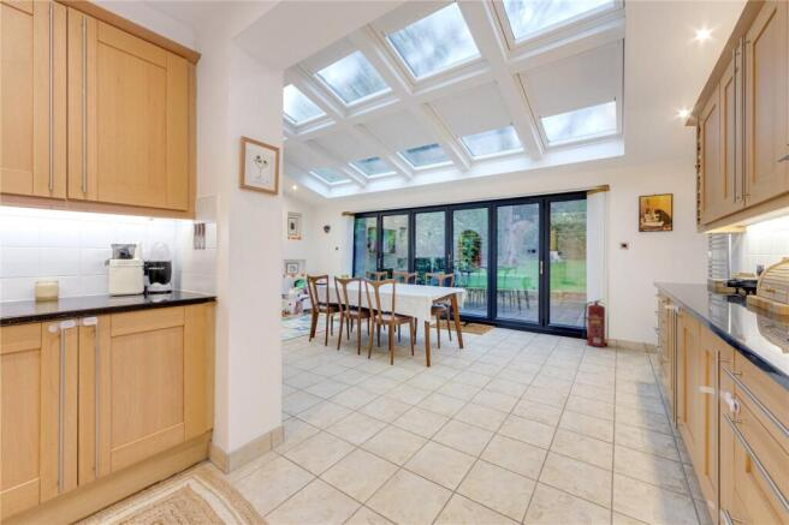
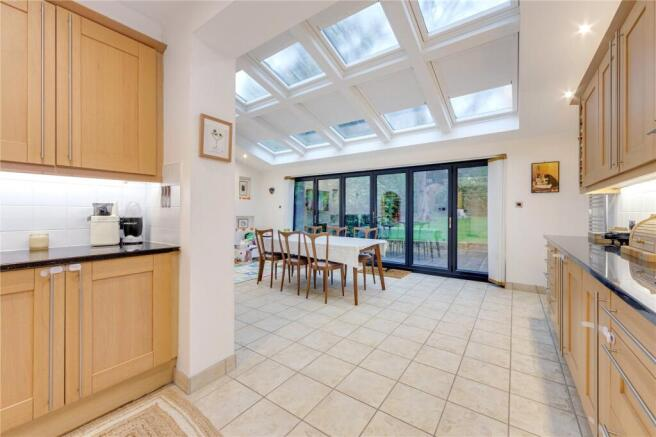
- fire extinguisher (593, 321)
